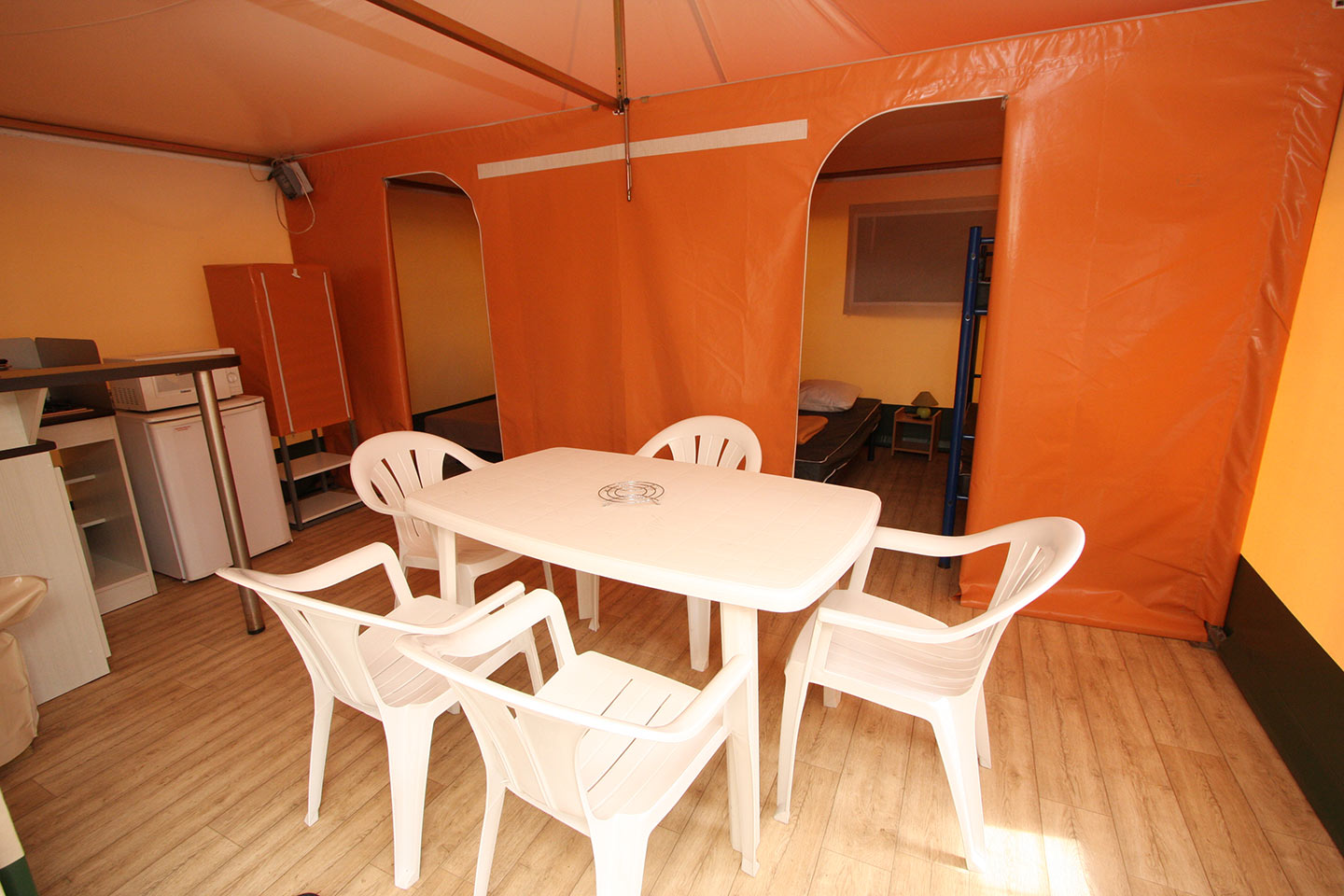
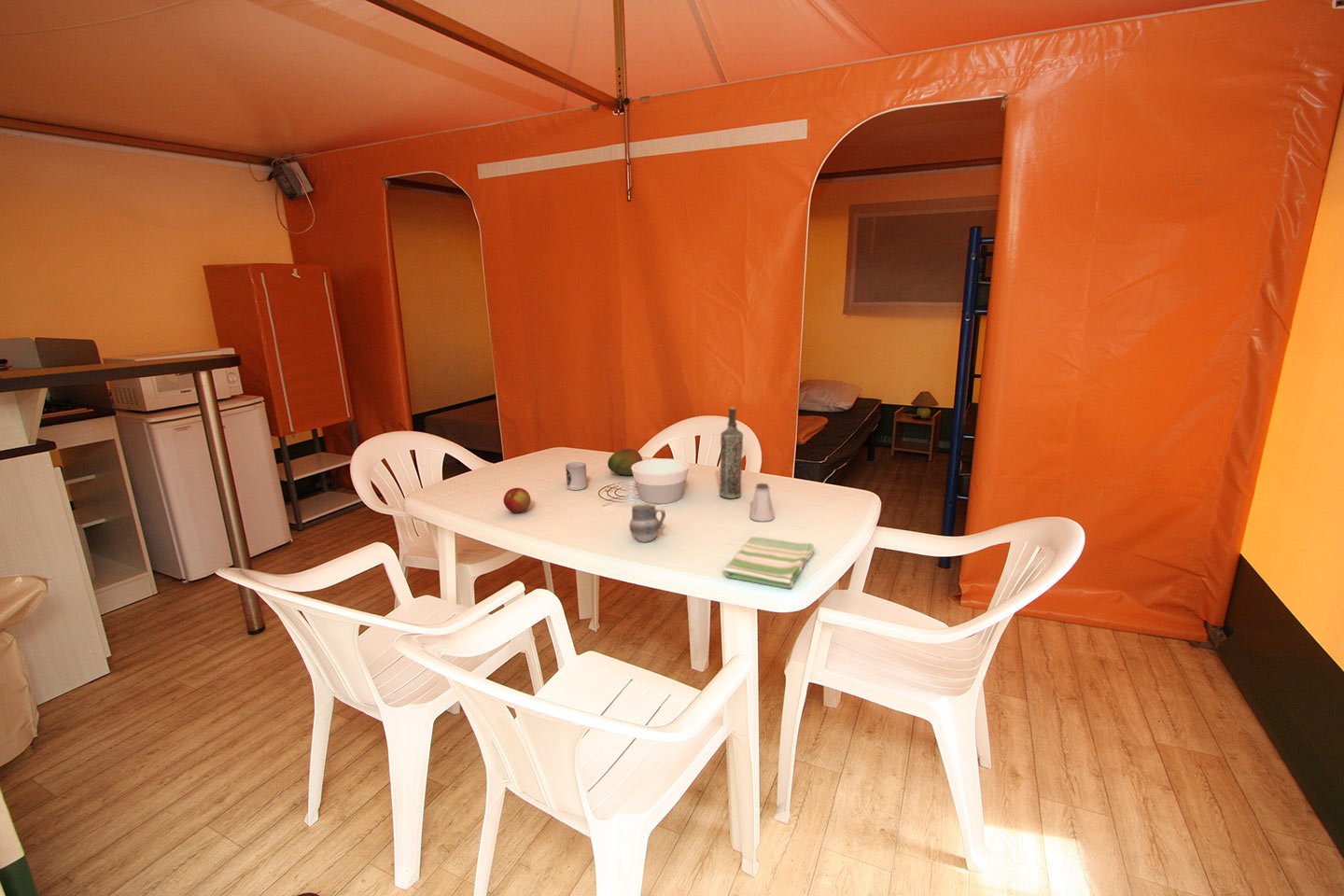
+ apple (517, 499)
+ saltshaker (762, 500)
+ dish towel (769, 559)
+ bowl (660, 481)
+ fruit (624, 462)
+ cup (647, 522)
+ bottle (731, 452)
+ cup (575, 474)
